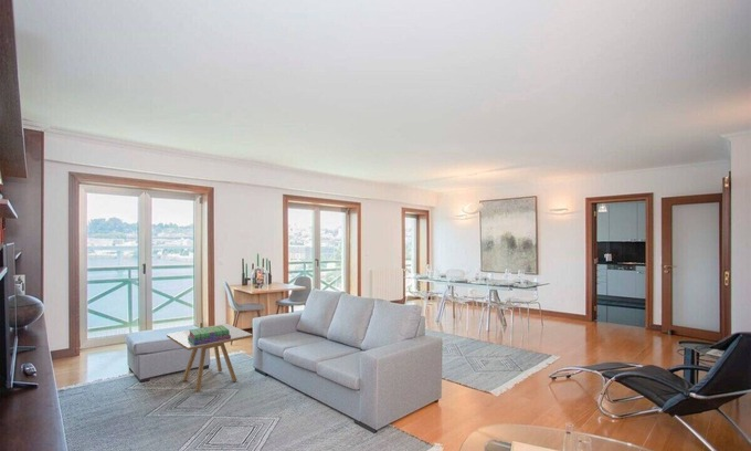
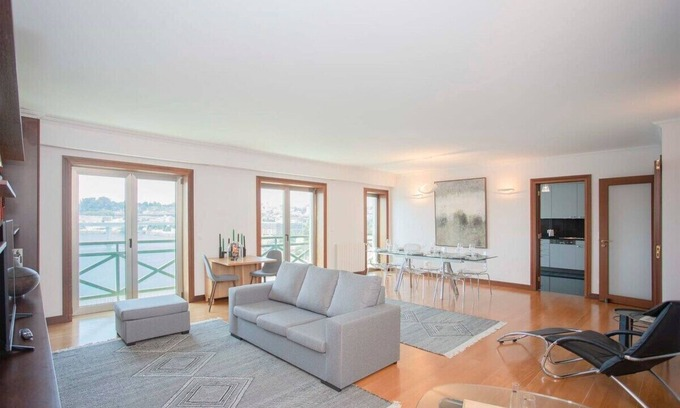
- side table (204, 356)
- stack of books (209, 334)
